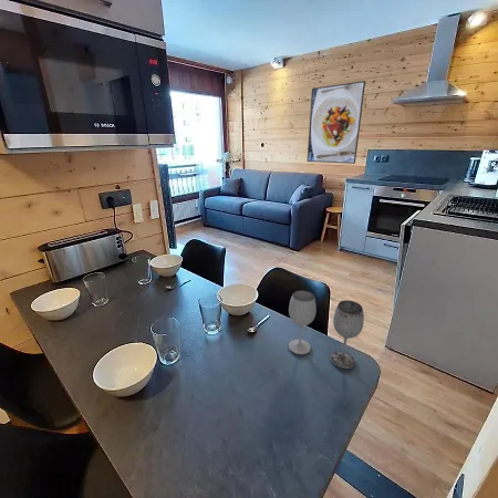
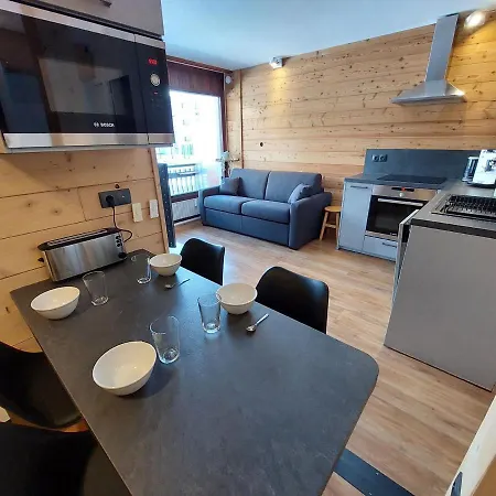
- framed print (333, 125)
- wineglass (333, 324)
